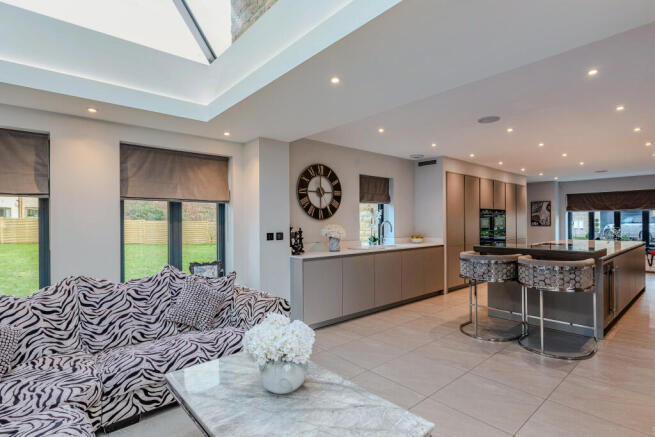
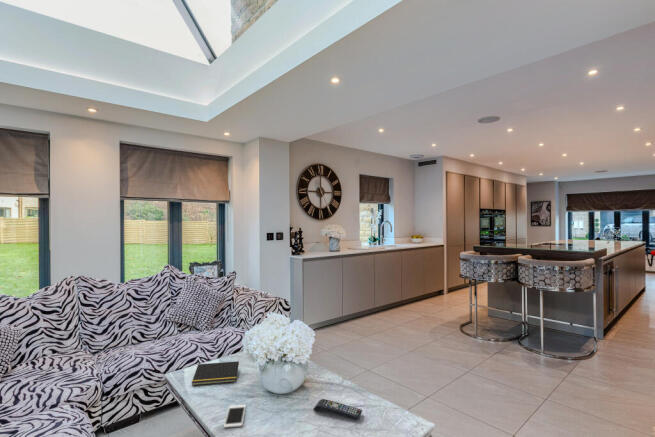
+ remote control (337, 409)
+ cell phone (235, 415)
+ notepad (216, 372)
